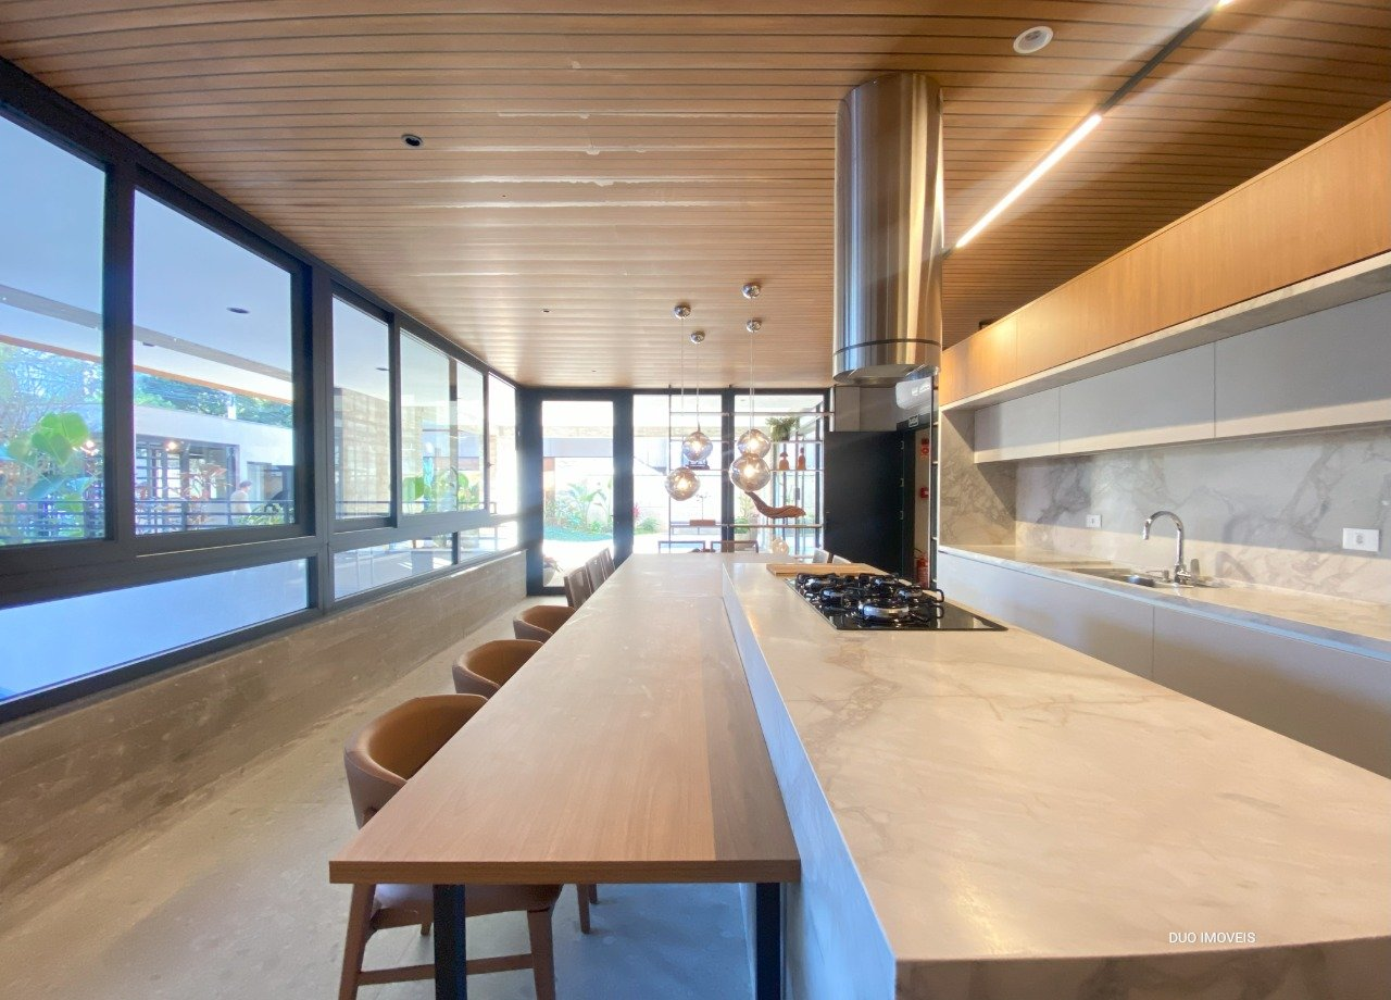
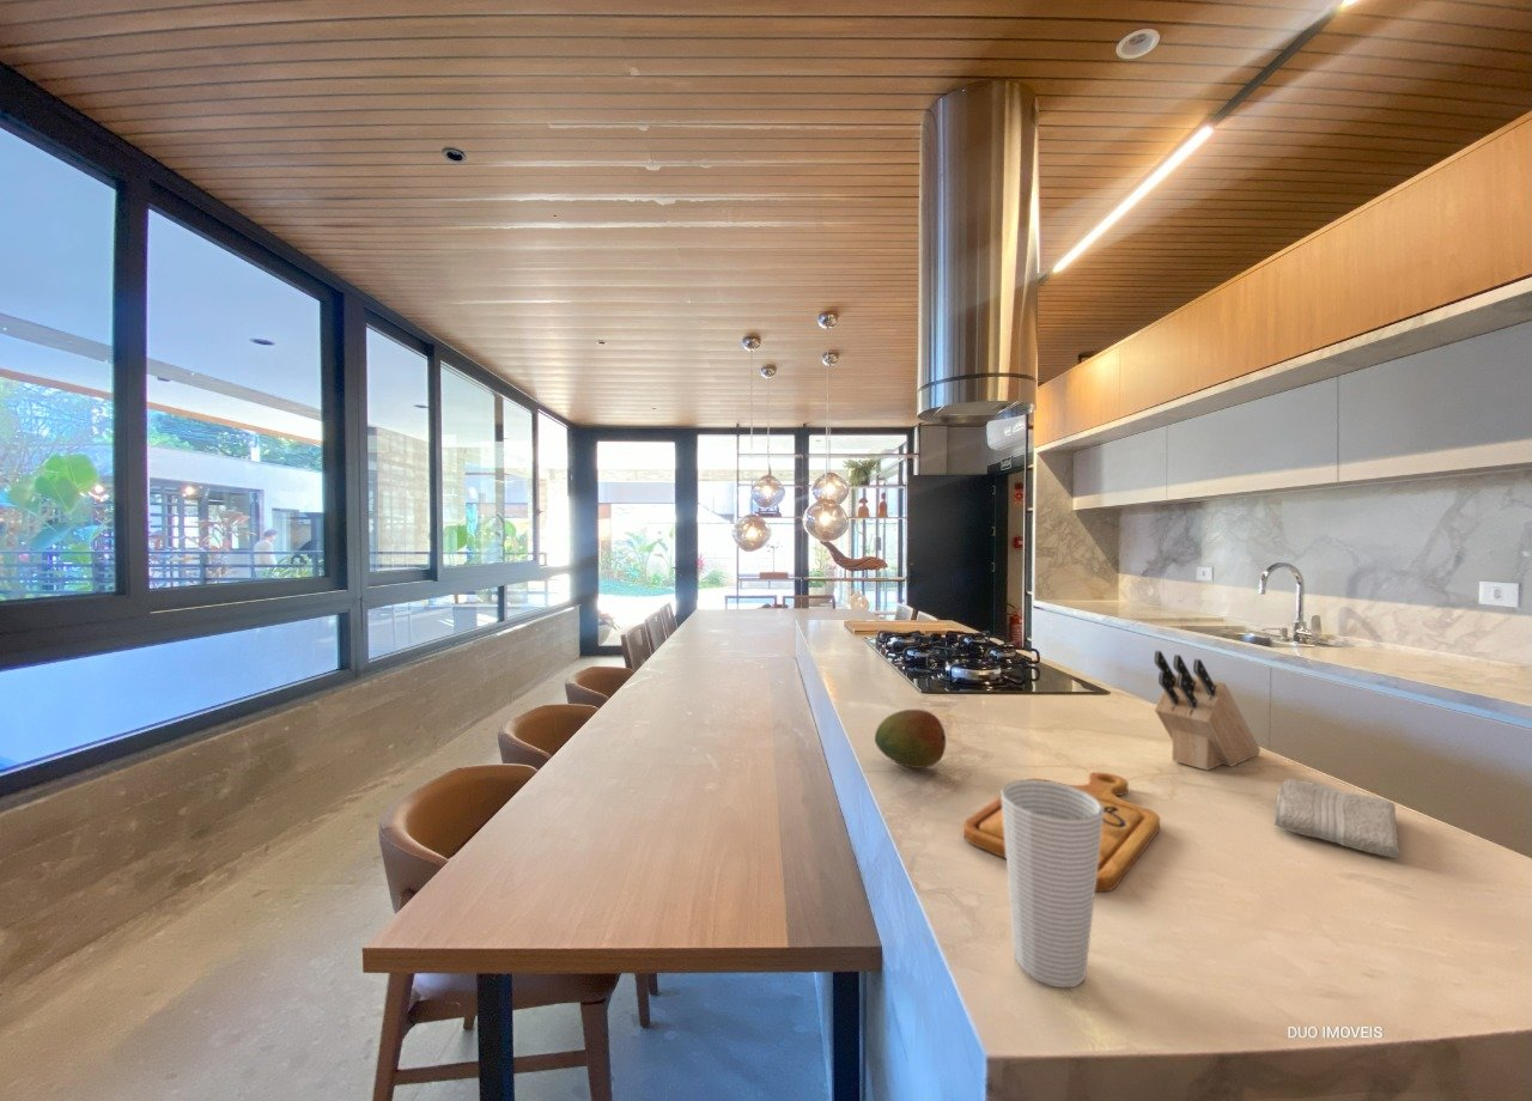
+ washcloth (1335, 813)
+ knife block (1204, 704)
+ fruit (908, 737)
+ cutting board (1081, 790)
+ cup (1050, 881)
